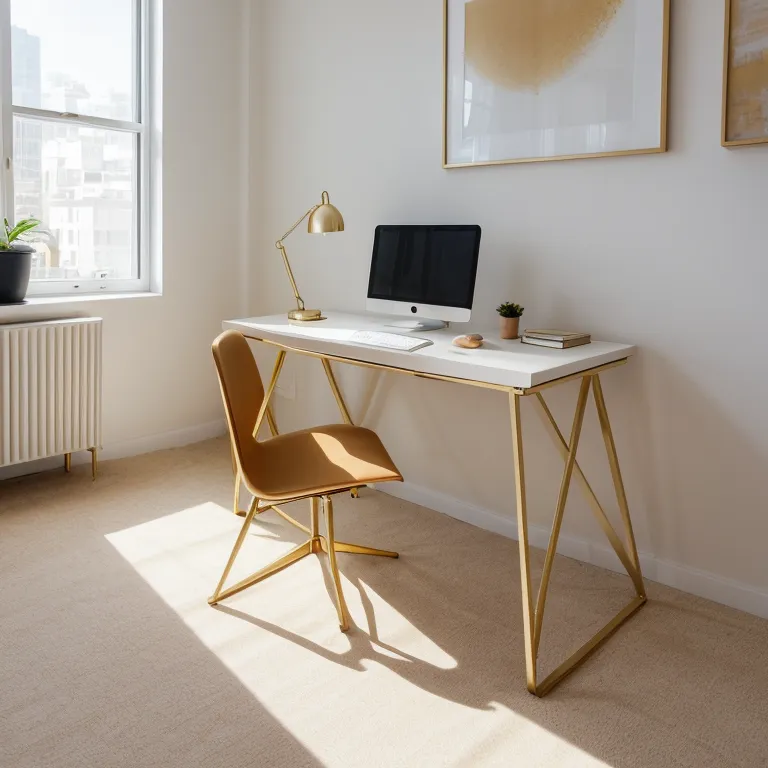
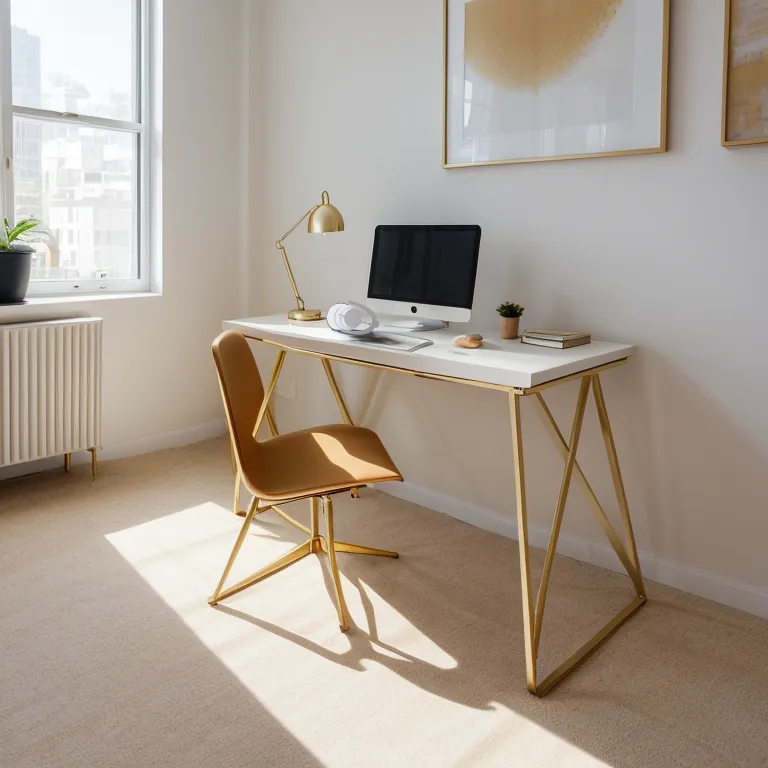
+ speaker (349, 317)
